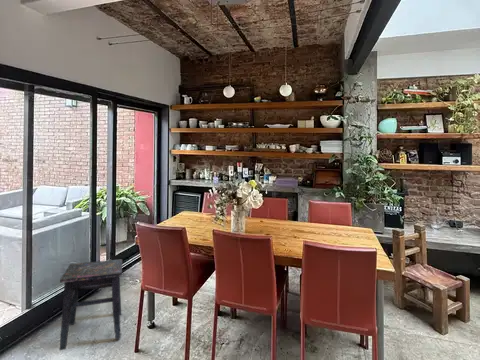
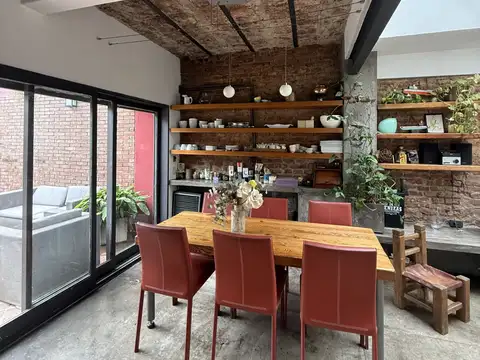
- side table (94, 300)
